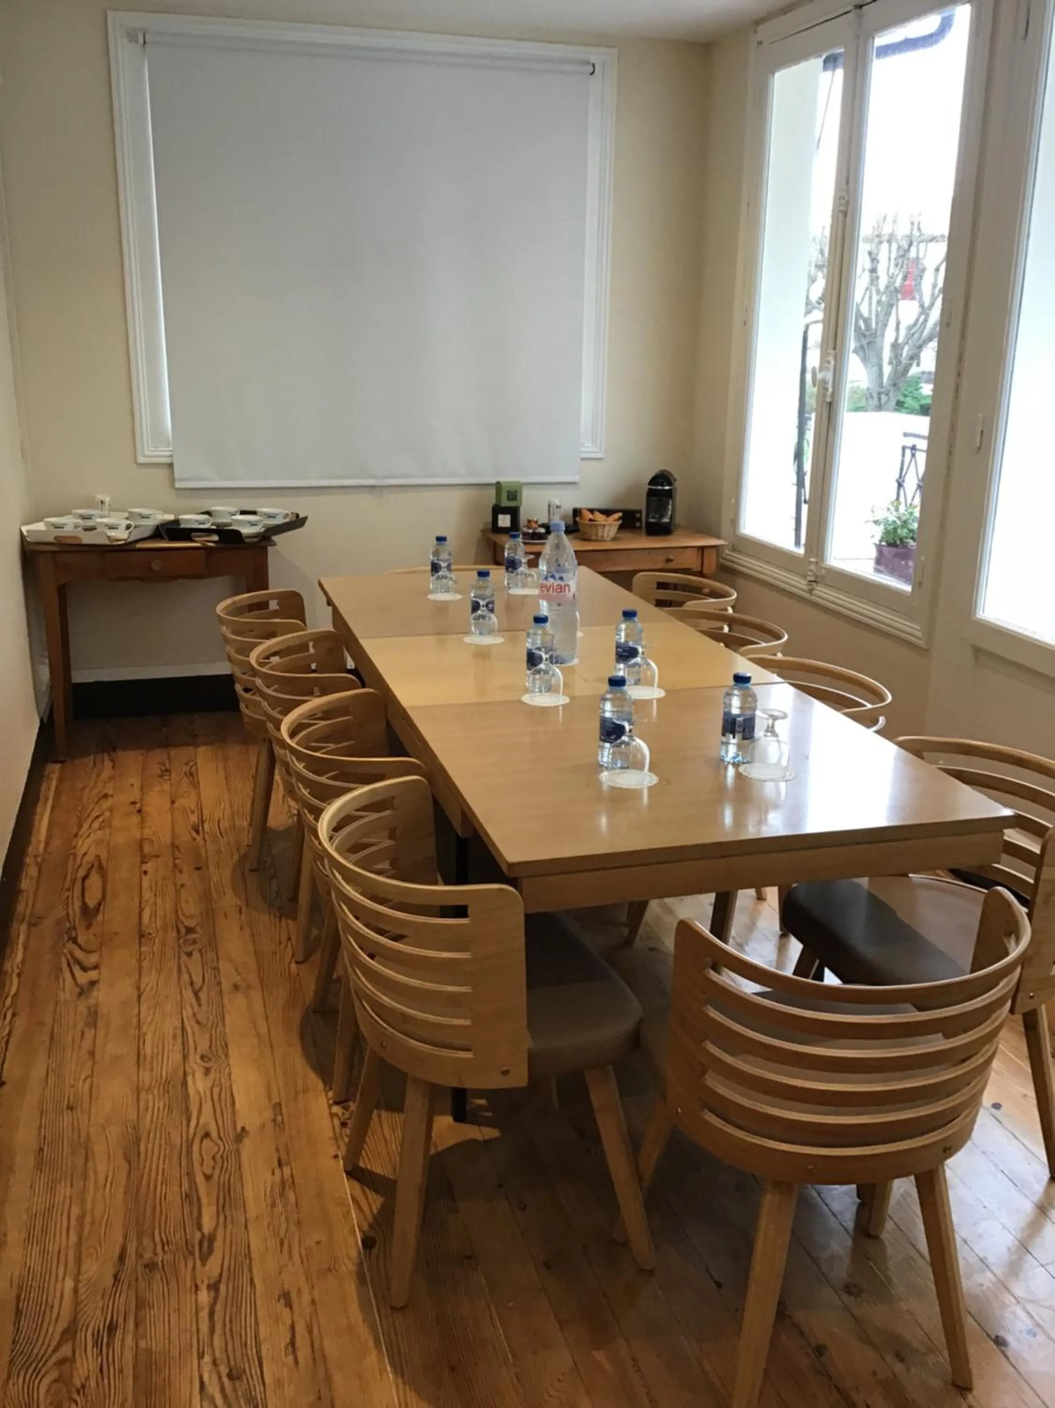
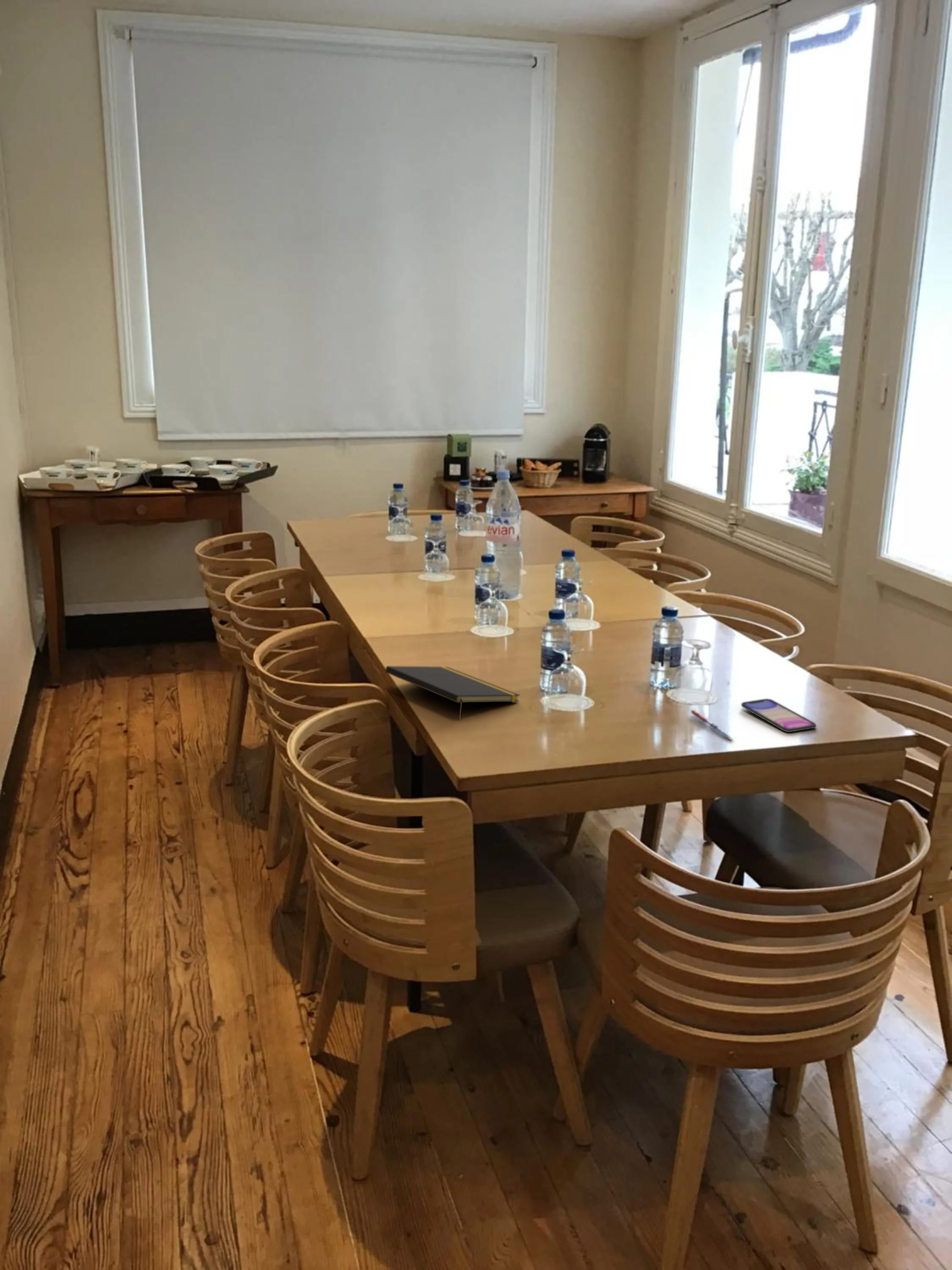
+ pen (711, 724)
+ smartphone (778, 715)
+ notepad (451, 683)
